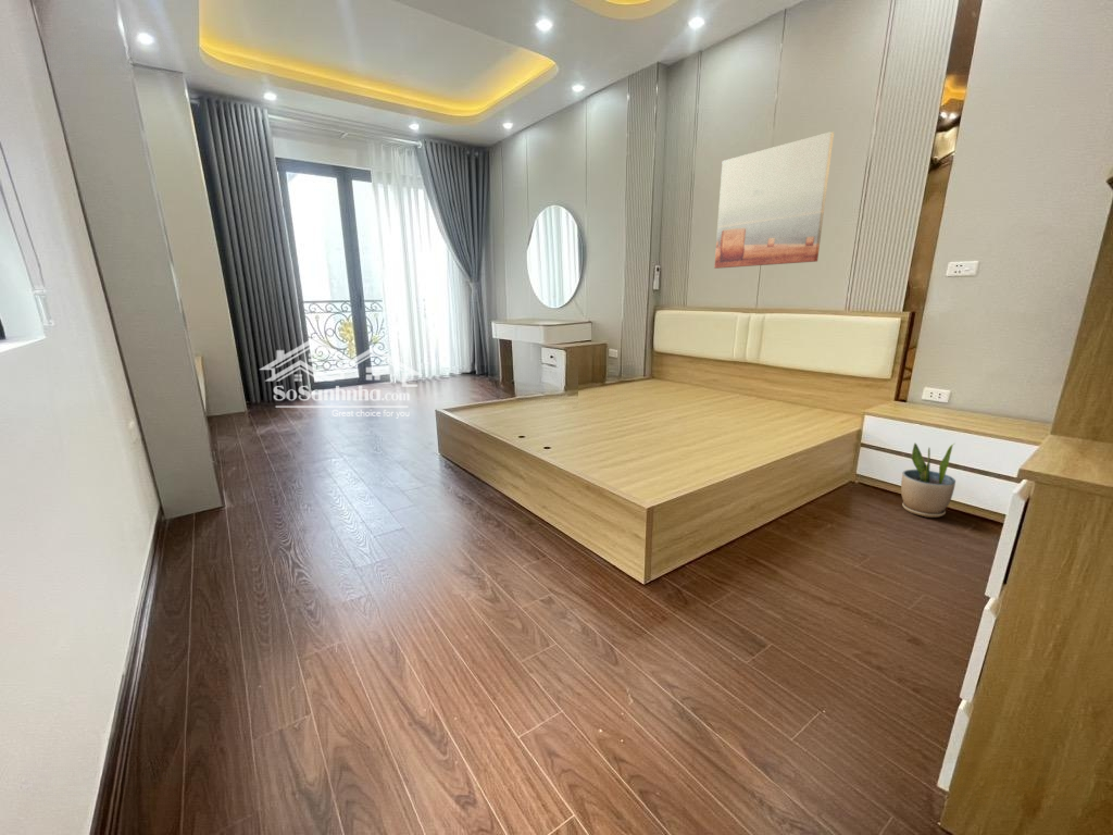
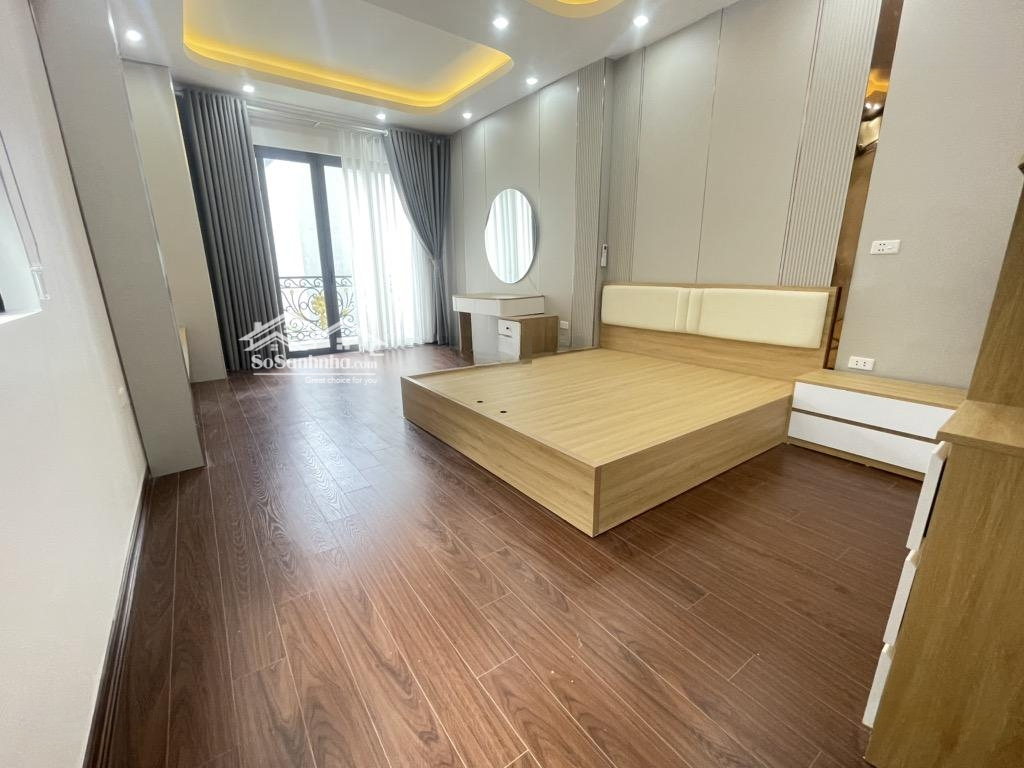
- potted plant (928, 474)
- wall art (767, 208)
